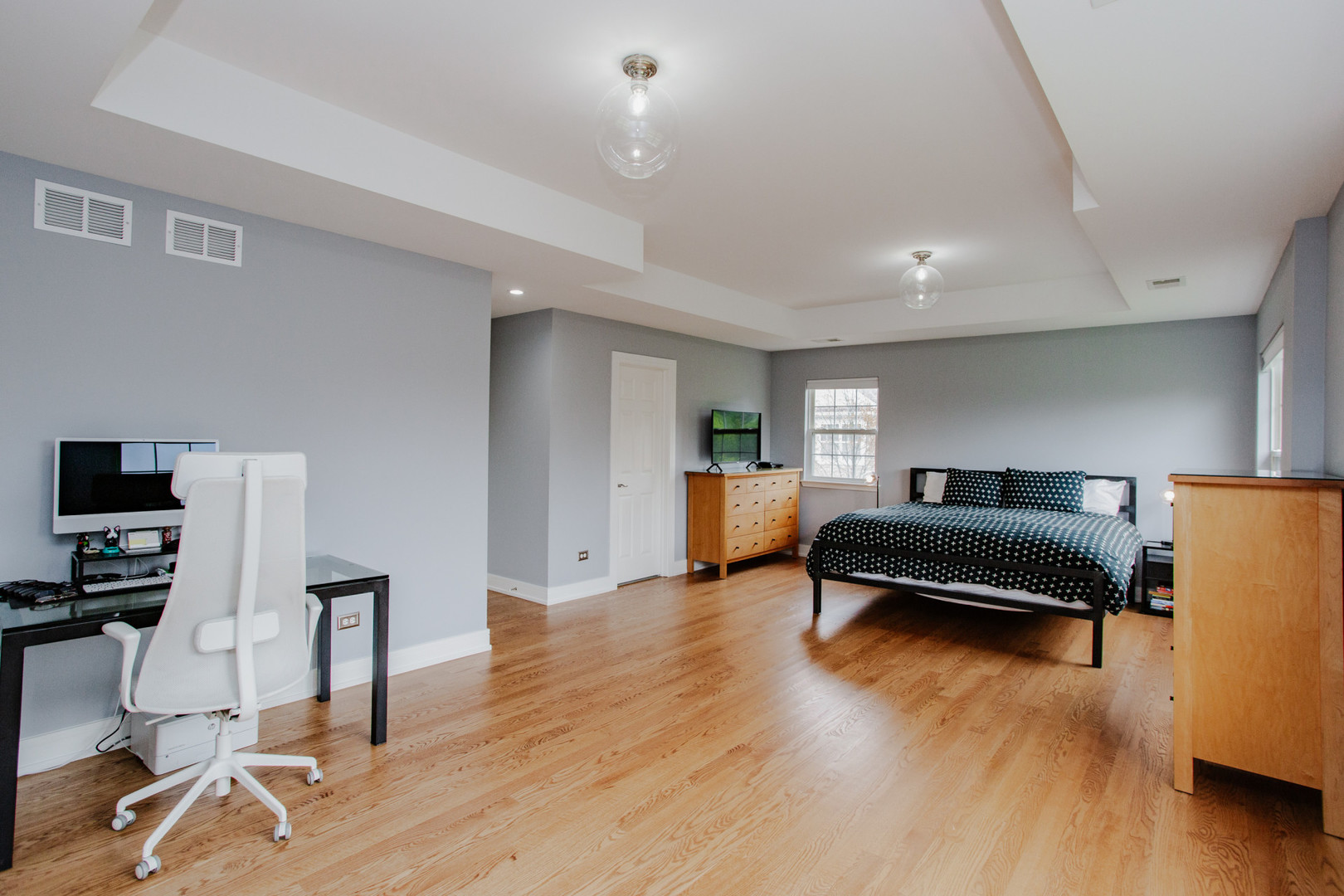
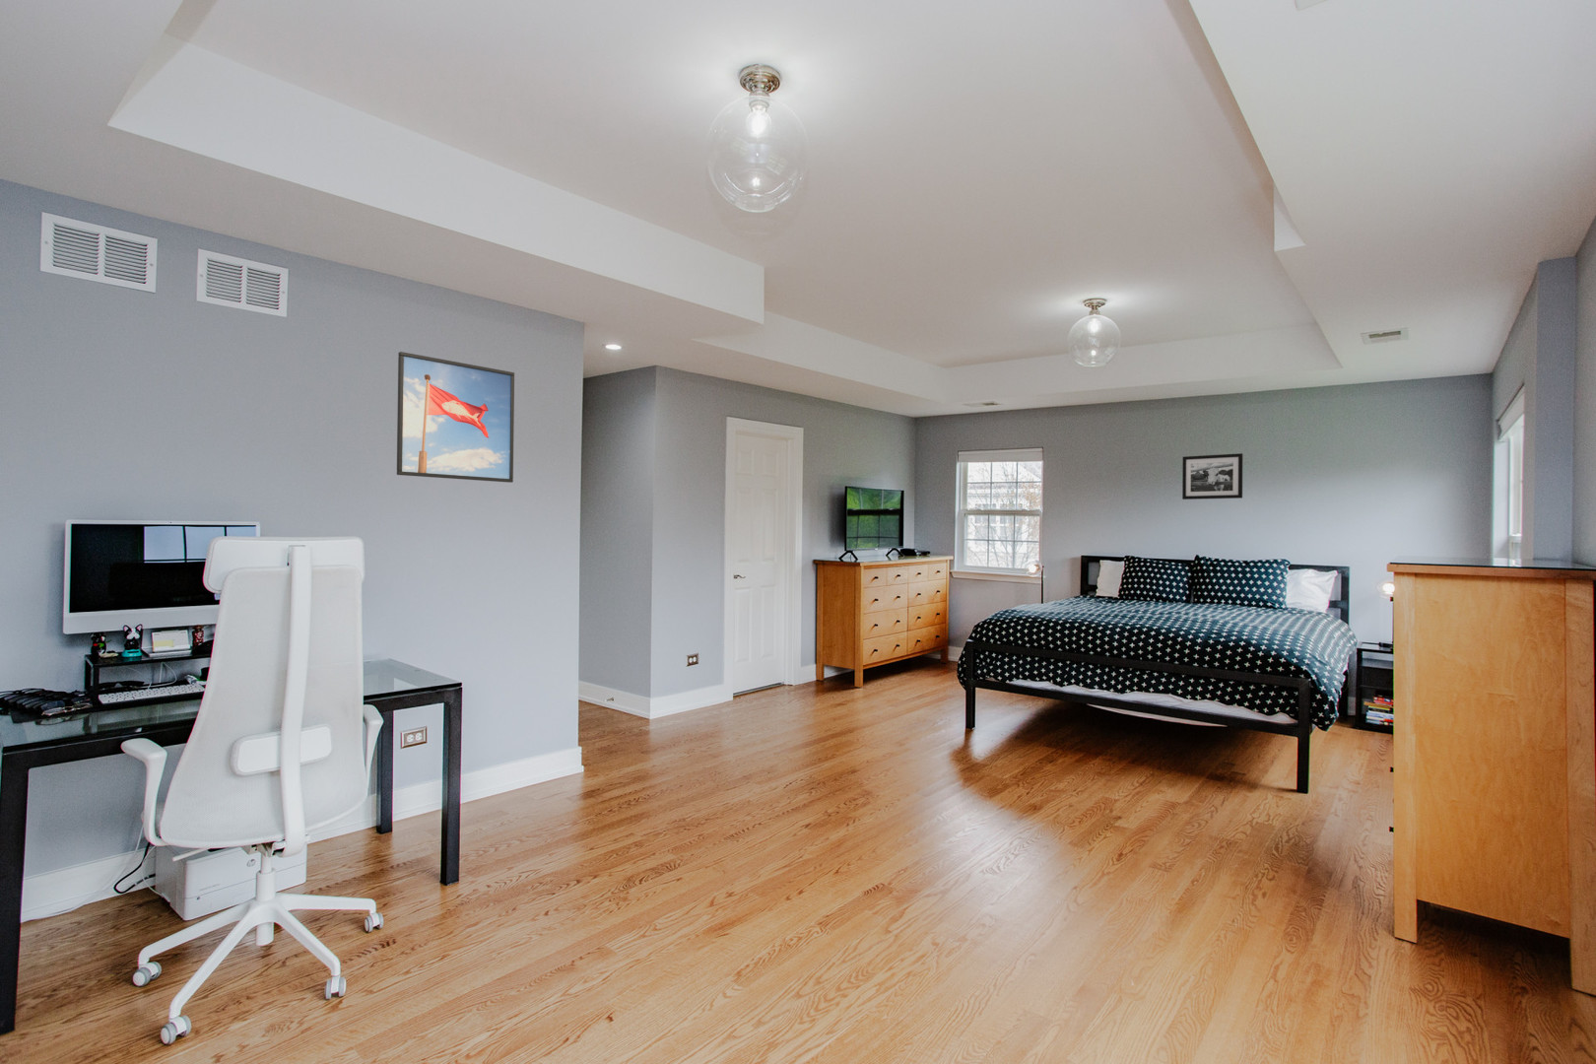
+ picture frame (1211, 477)
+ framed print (458, 420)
